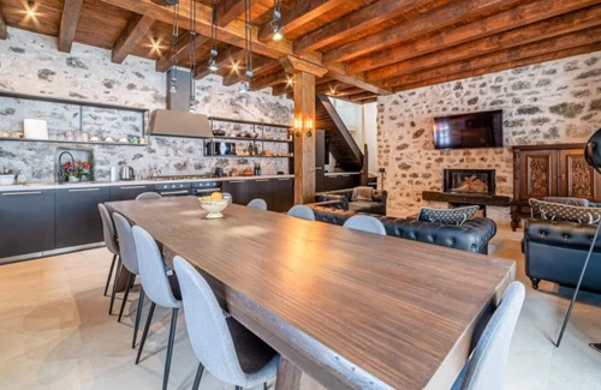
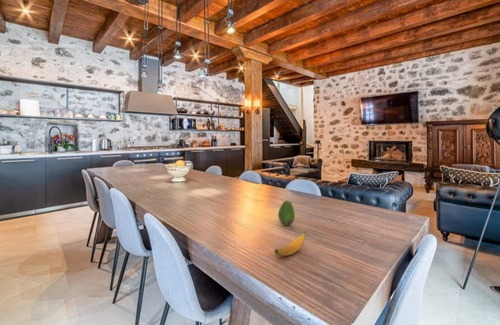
+ fruit (286, 212)
+ banana (291, 245)
